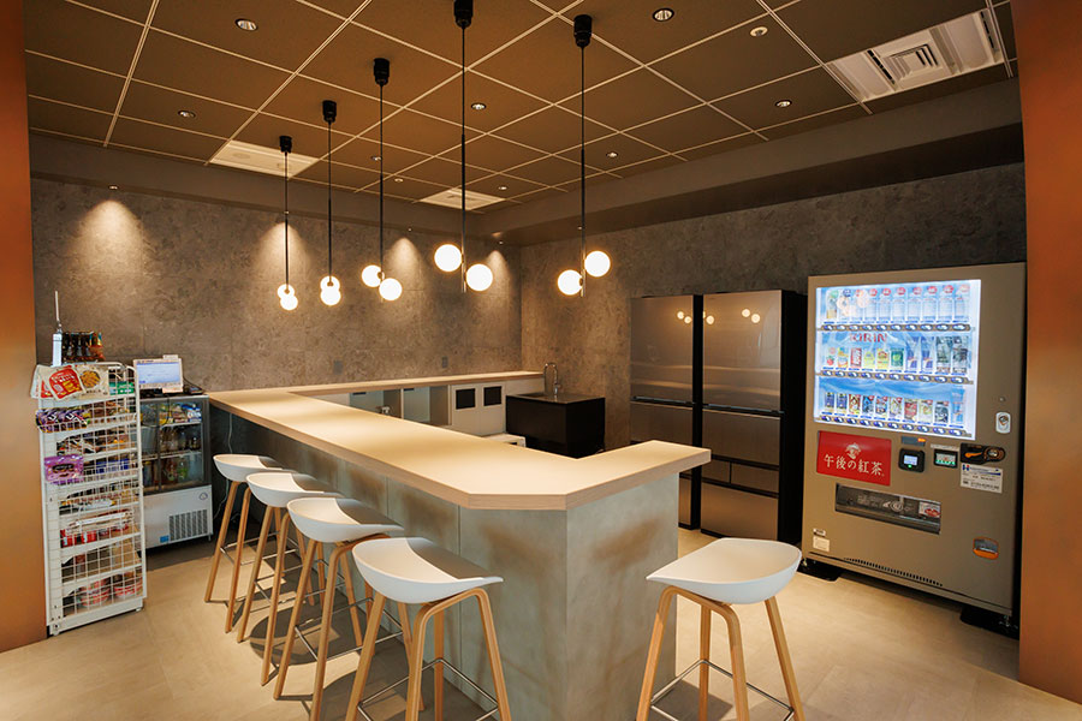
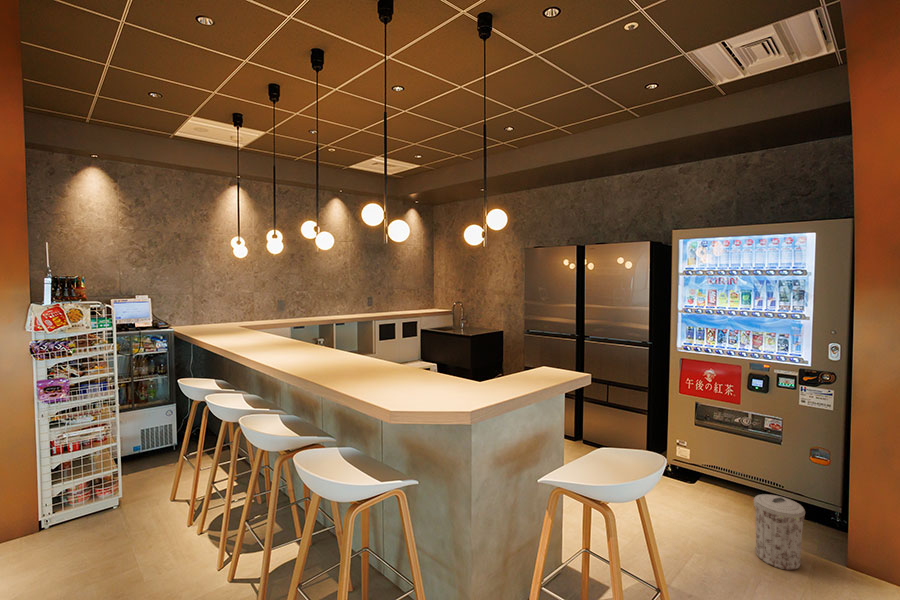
+ trash can (778, 528)
